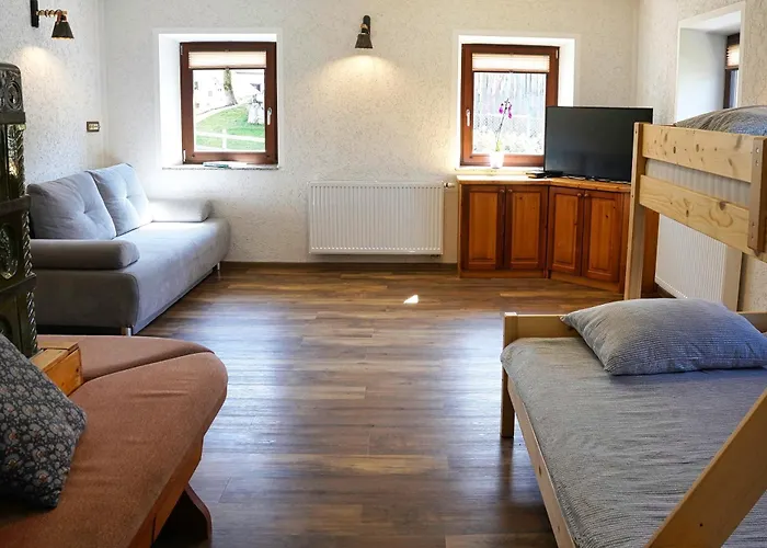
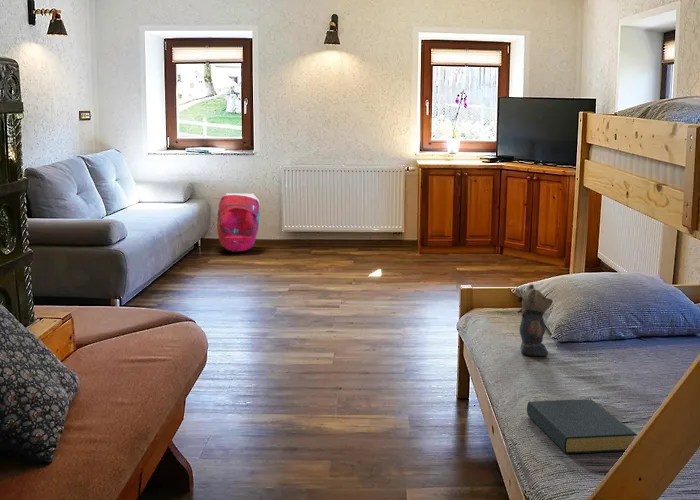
+ teddy bear (532, 319)
+ backpack (237, 223)
+ hardback book (578, 424)
